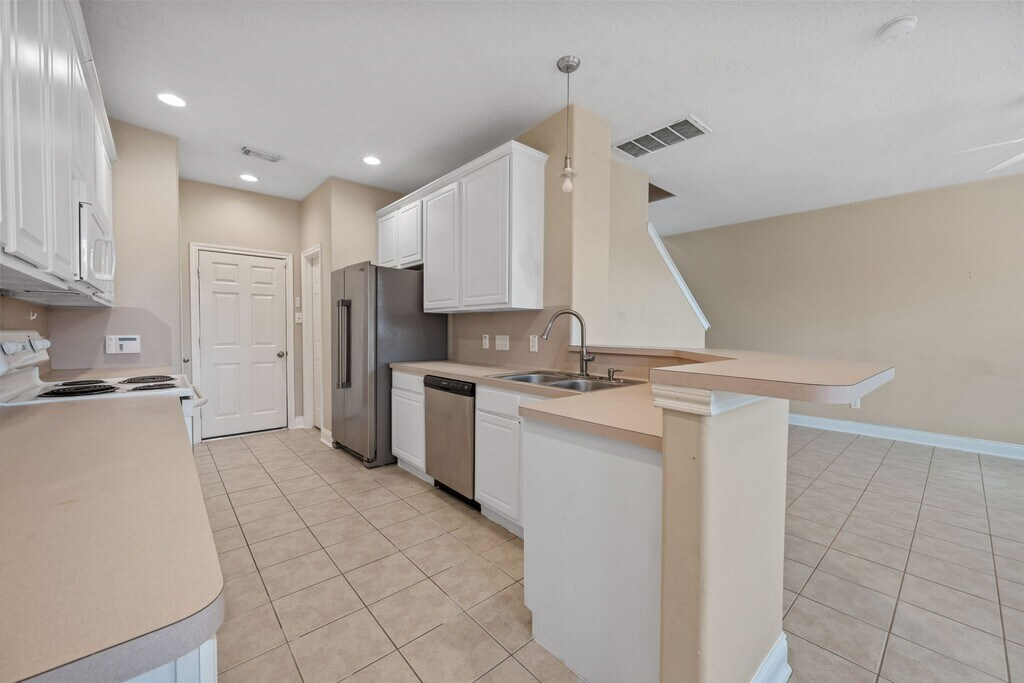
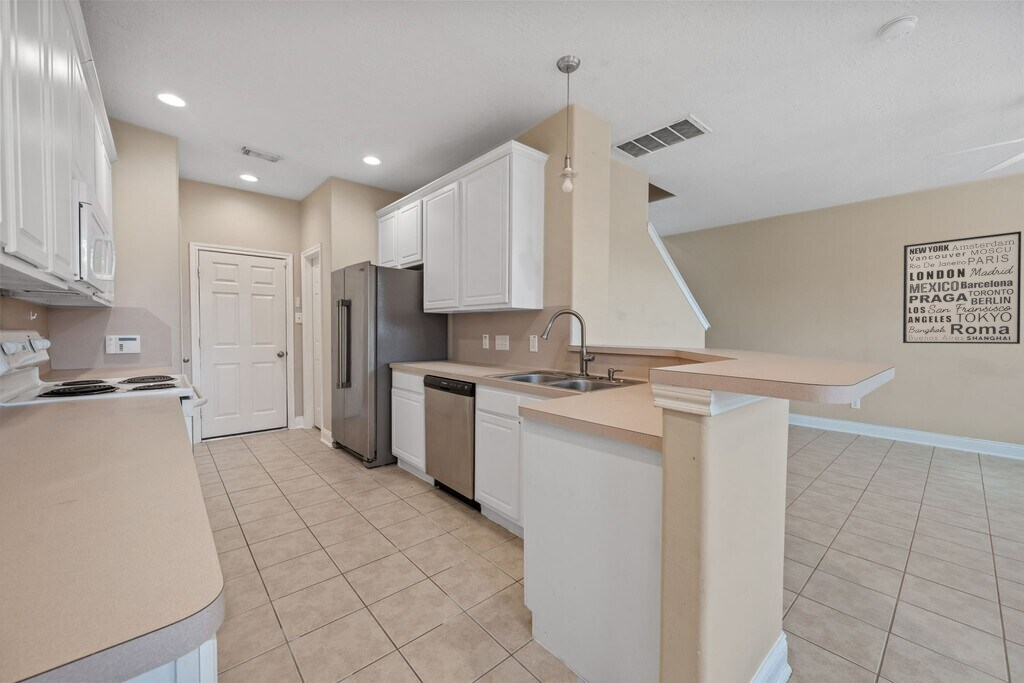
+ wall art (957, 291)
